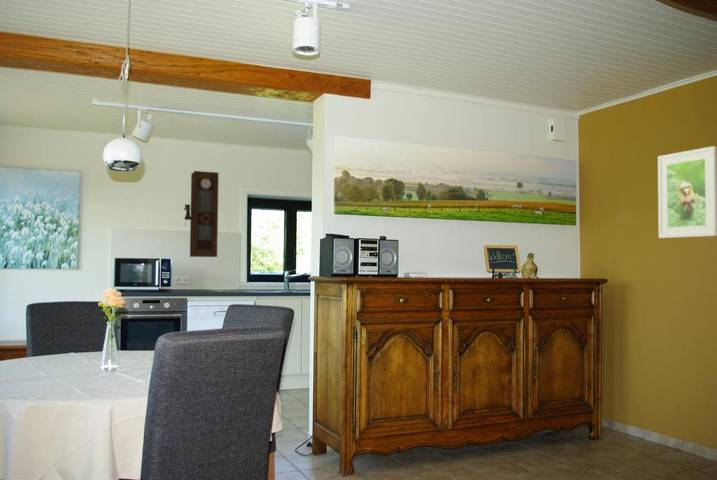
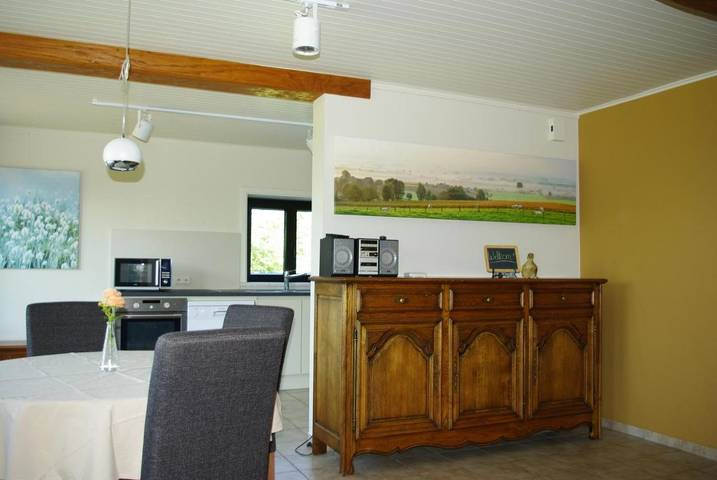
- pendulum clock (200, 214)
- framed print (686, 194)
